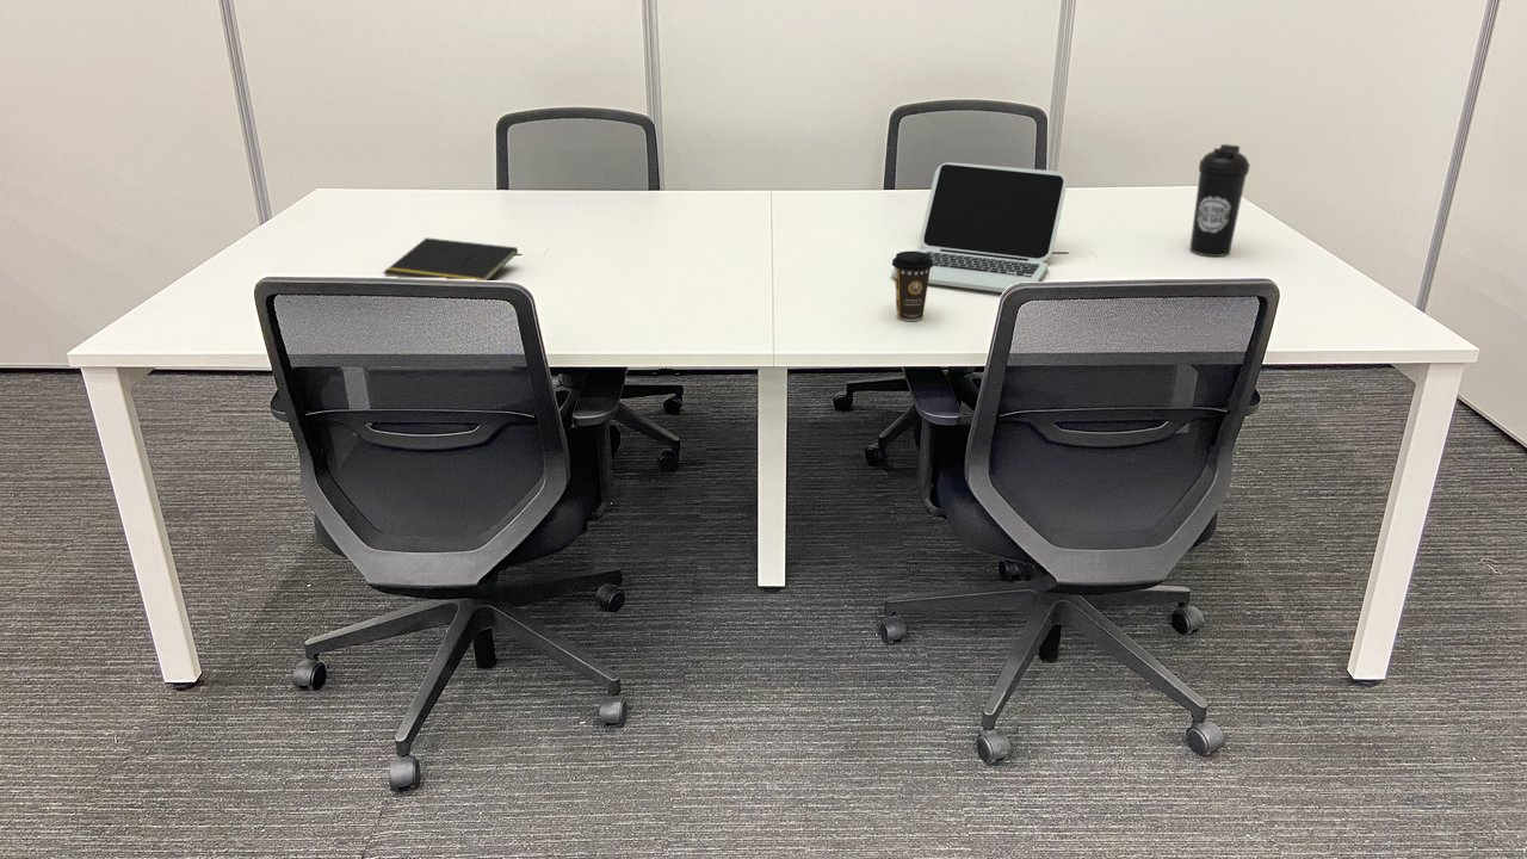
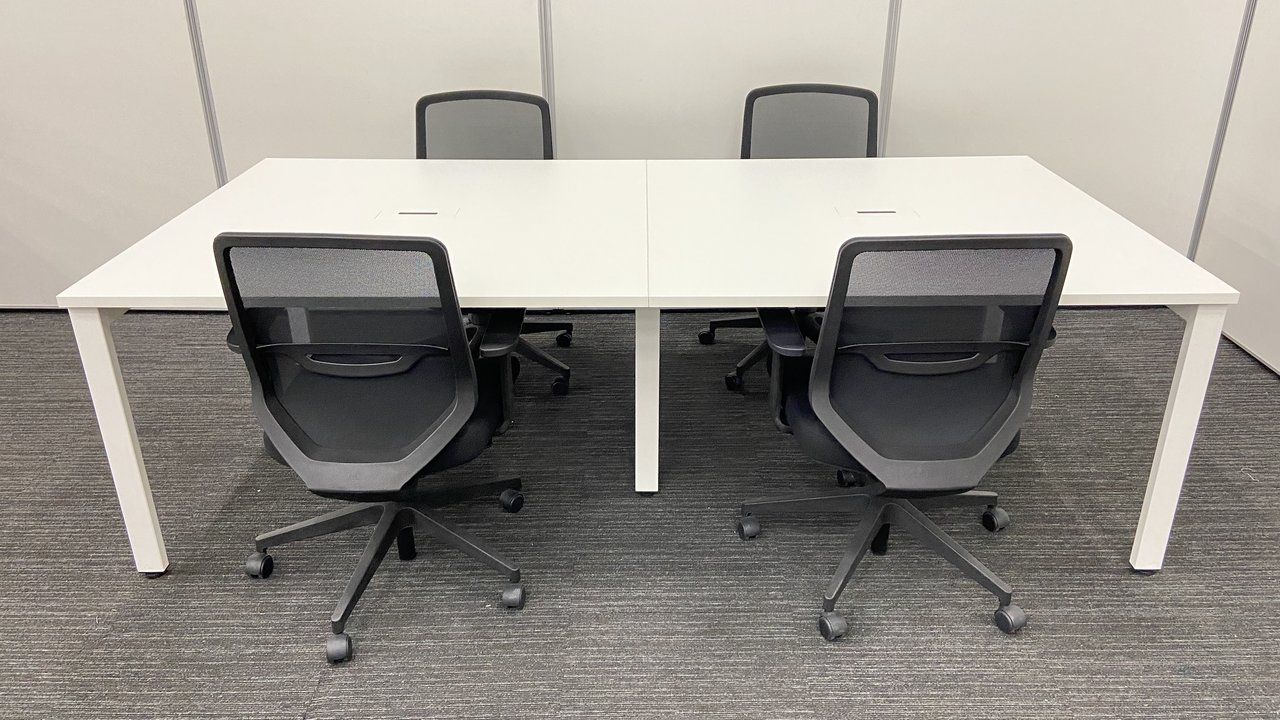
- water bottle (1218, 199)
- notepad (451, 262)
- coffee cup (910, 286)
- laptop (981, 223)
